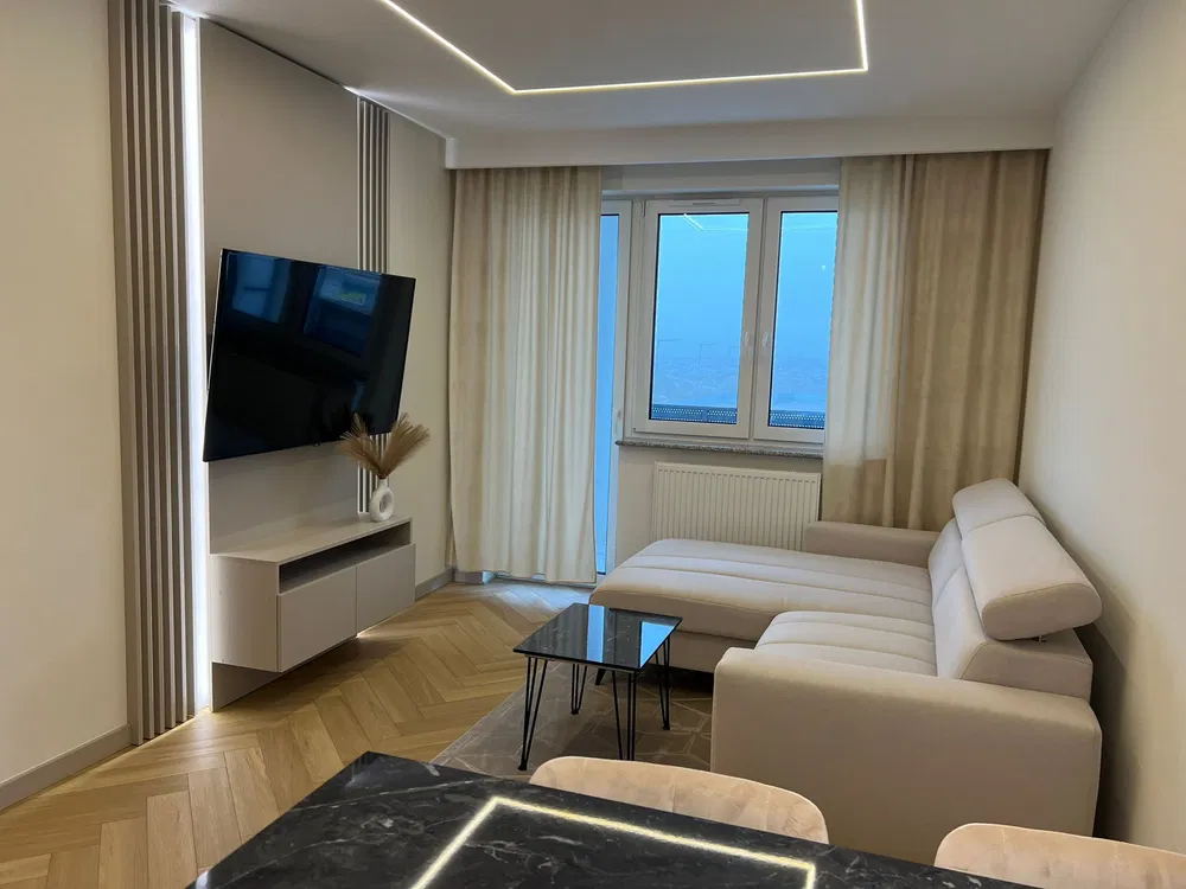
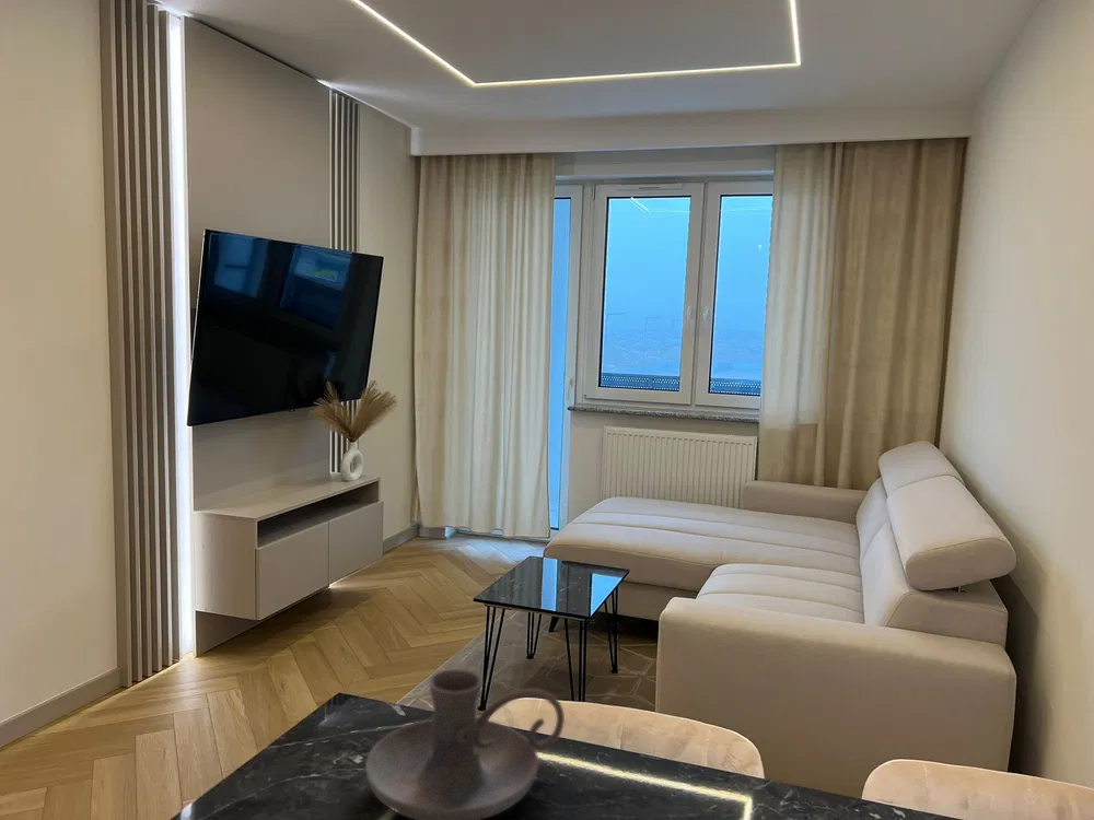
+ candle holder (472, 730)
